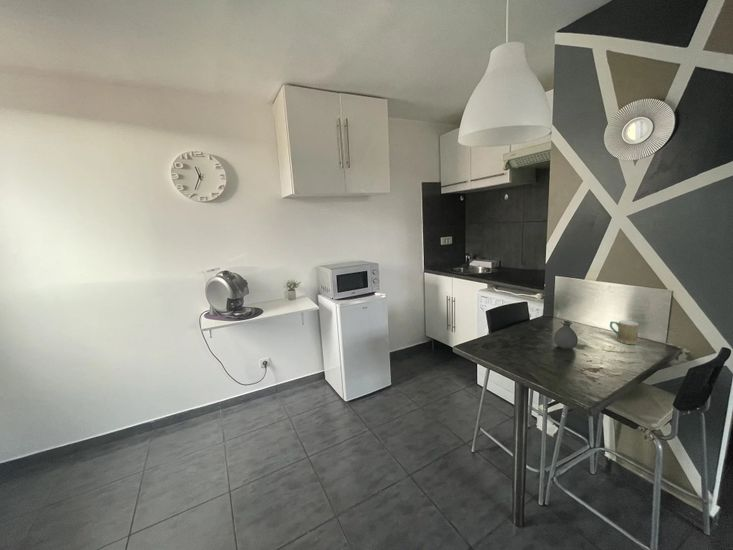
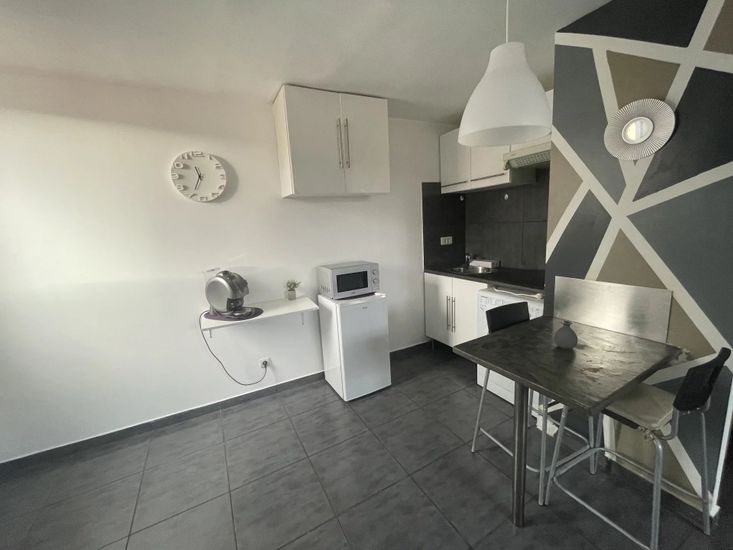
- mug (623, 331)
